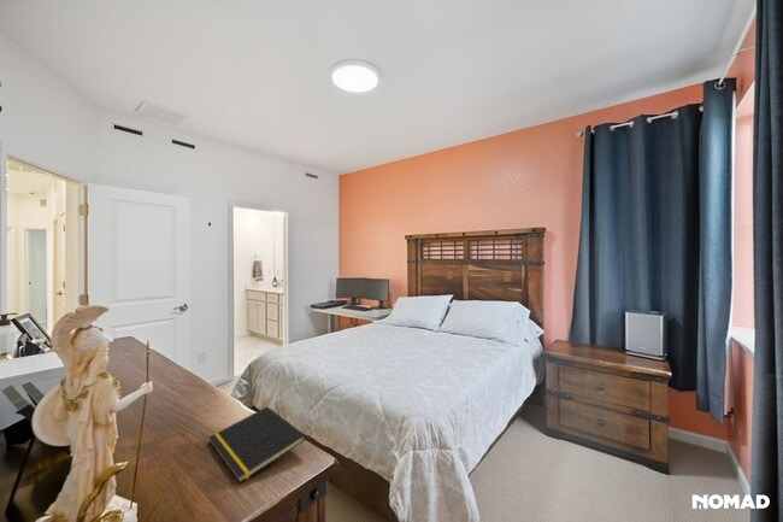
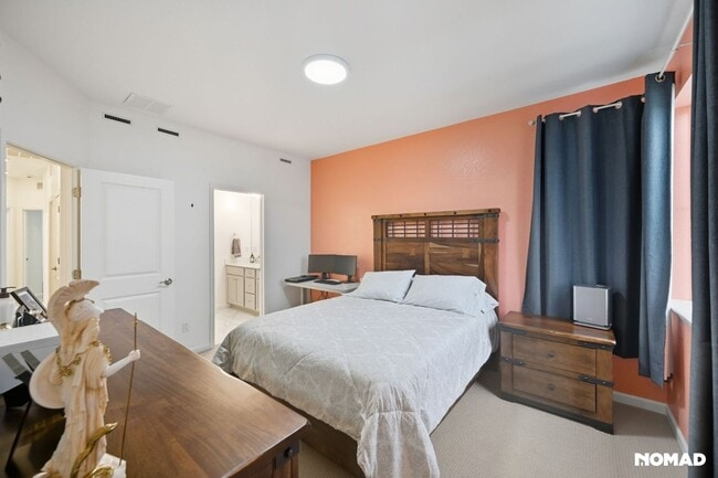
- notepad (255, 438)
